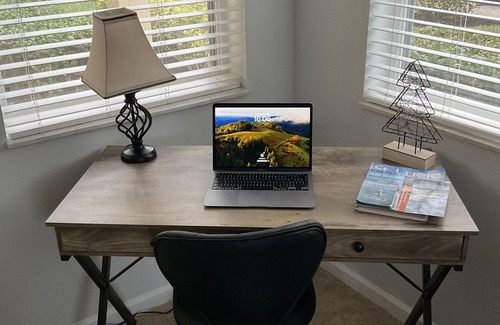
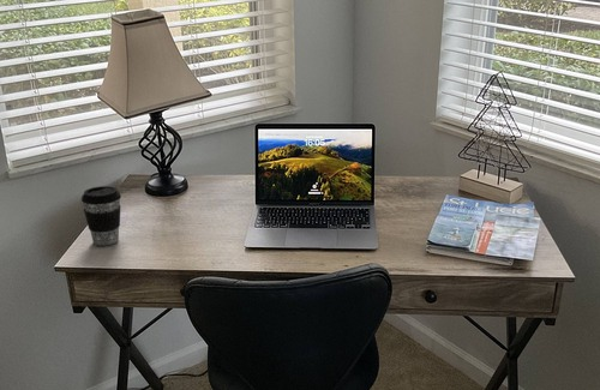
+ coffee cup (103, 216)
